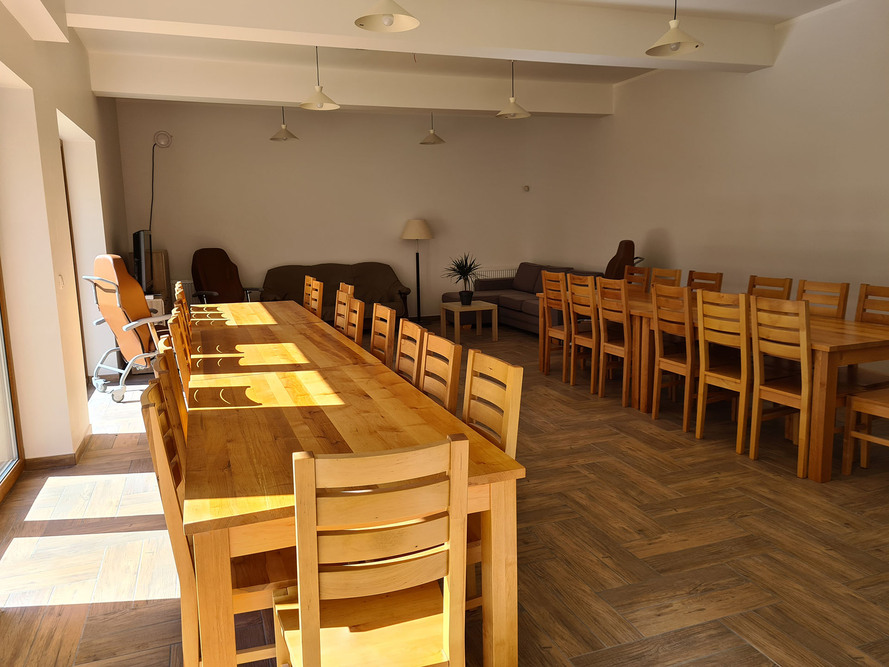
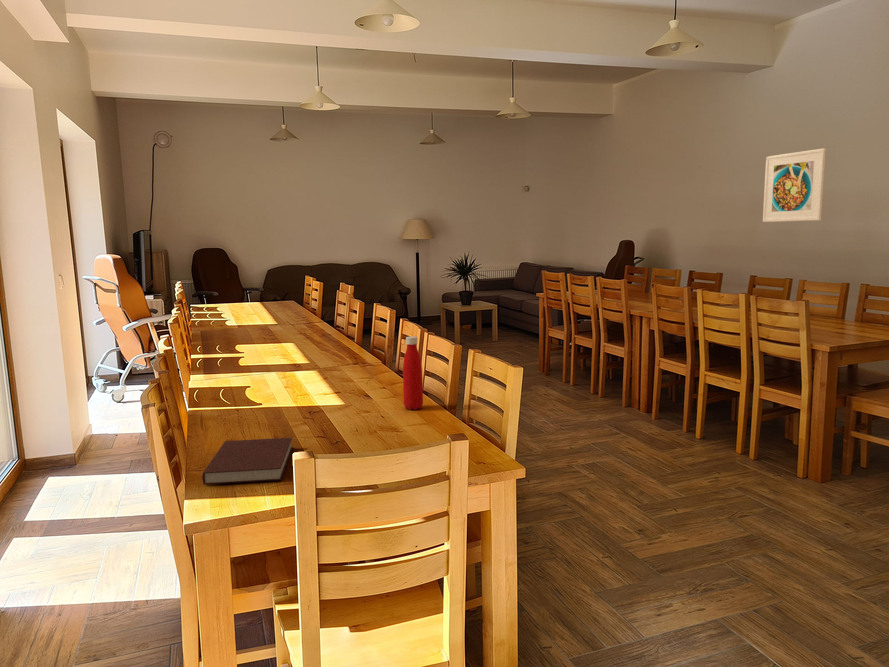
+ bottle (412, 372)
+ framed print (792, 187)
+ notebook (251, 459)
